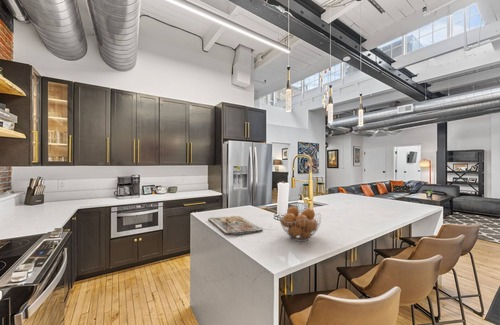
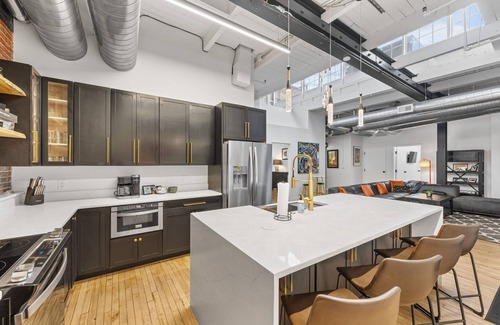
- cutting board (233, 221)
- fruit basket (299, 222)
